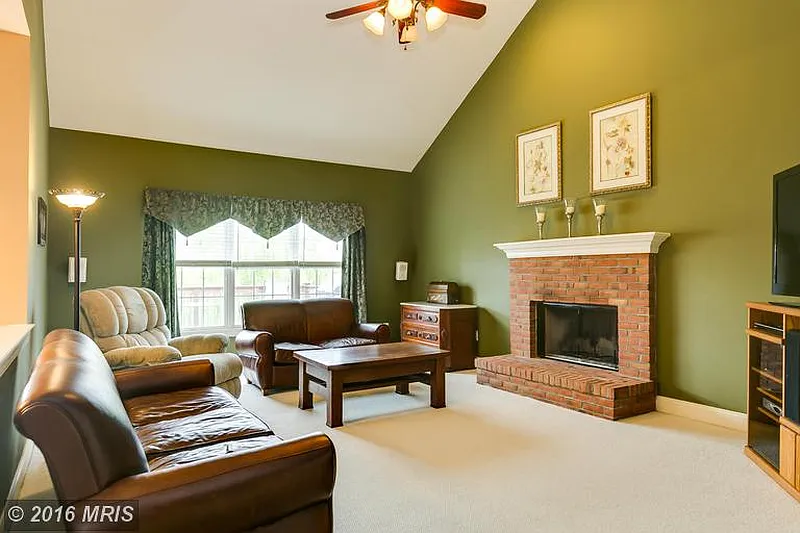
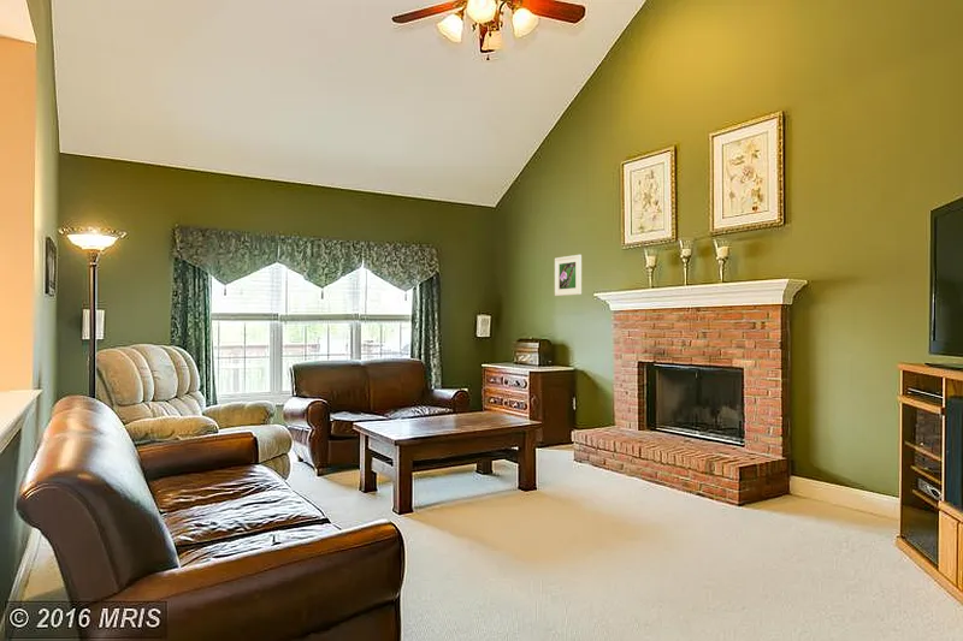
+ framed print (567, 275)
